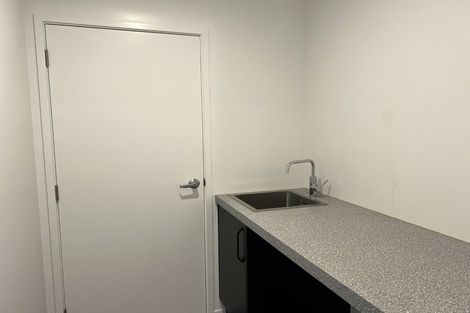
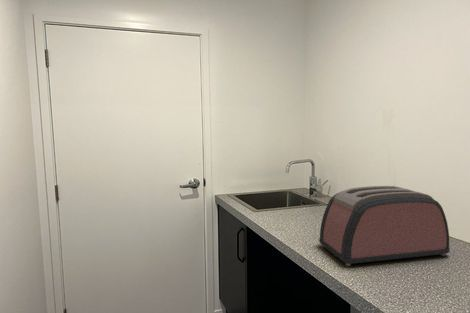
+ toaster (385, 219)
